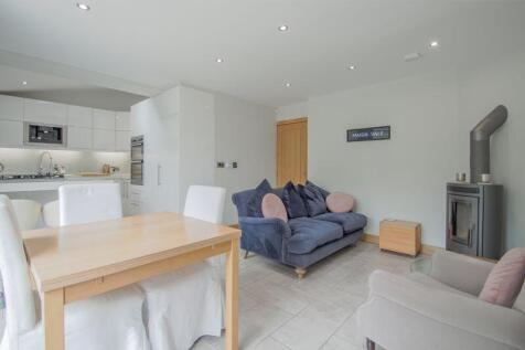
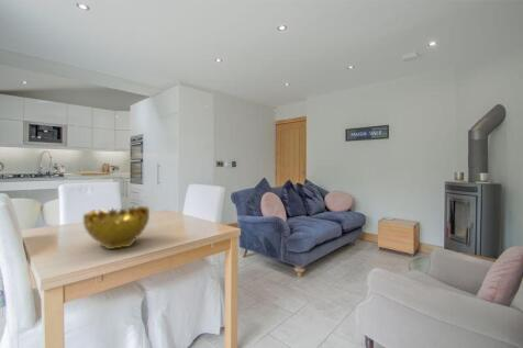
+ decorative bowl (118, 226)
